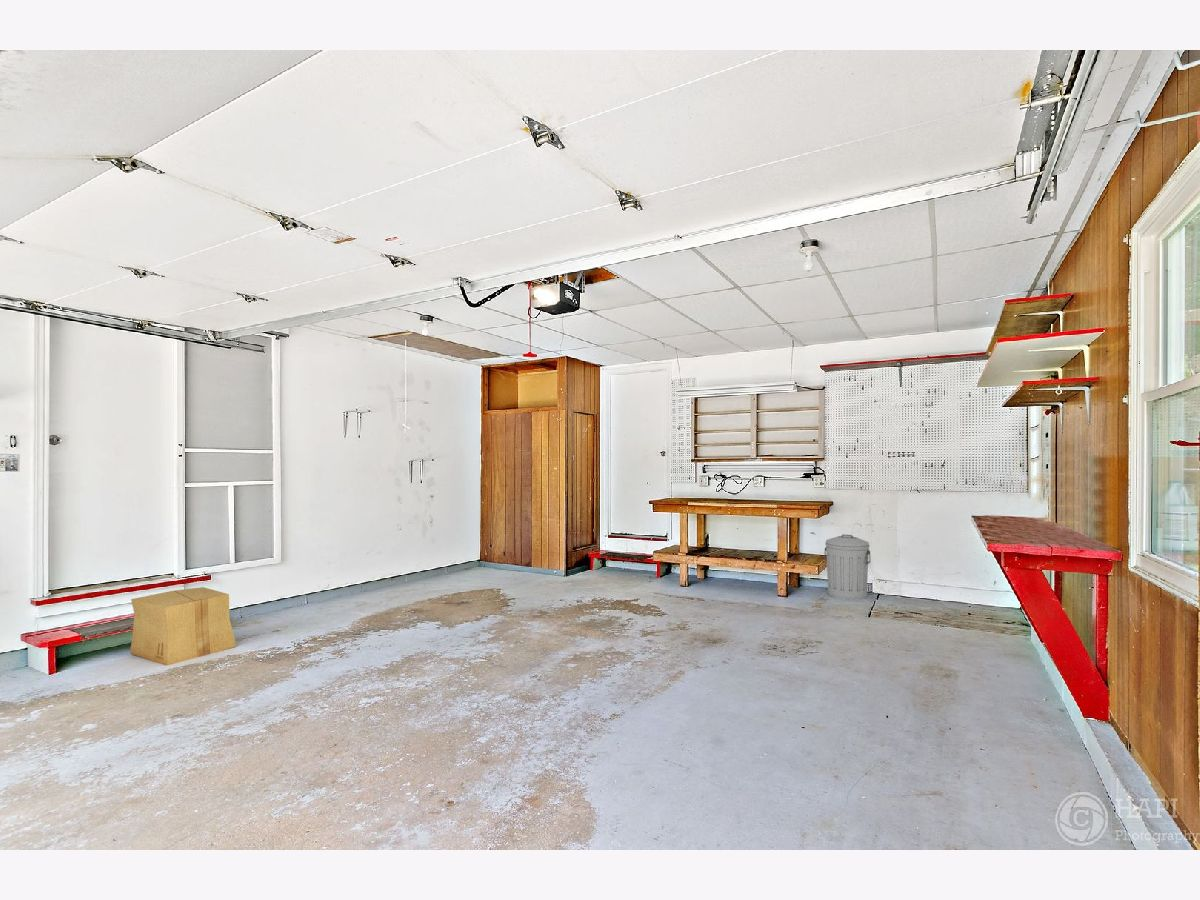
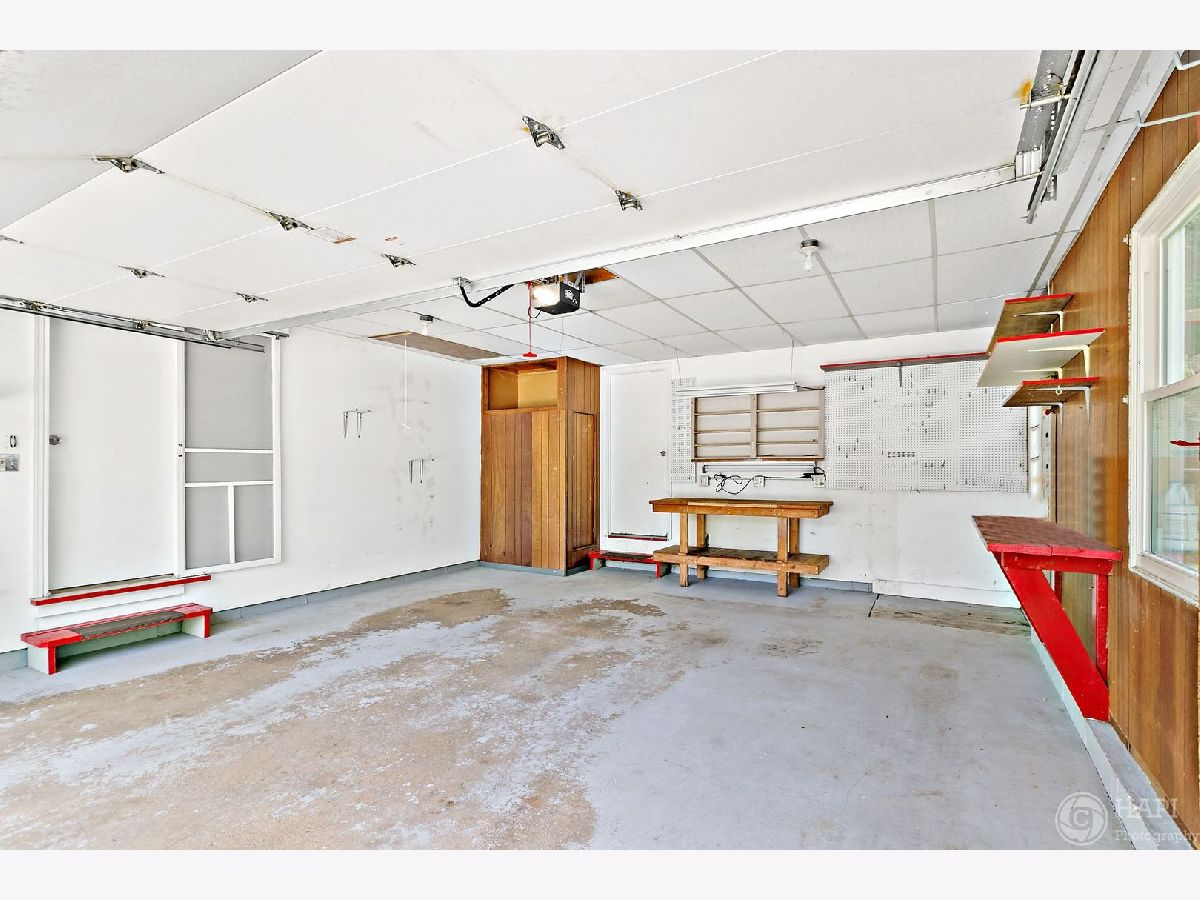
- trash can (847, 565)
- cardboard box (185, 622)
